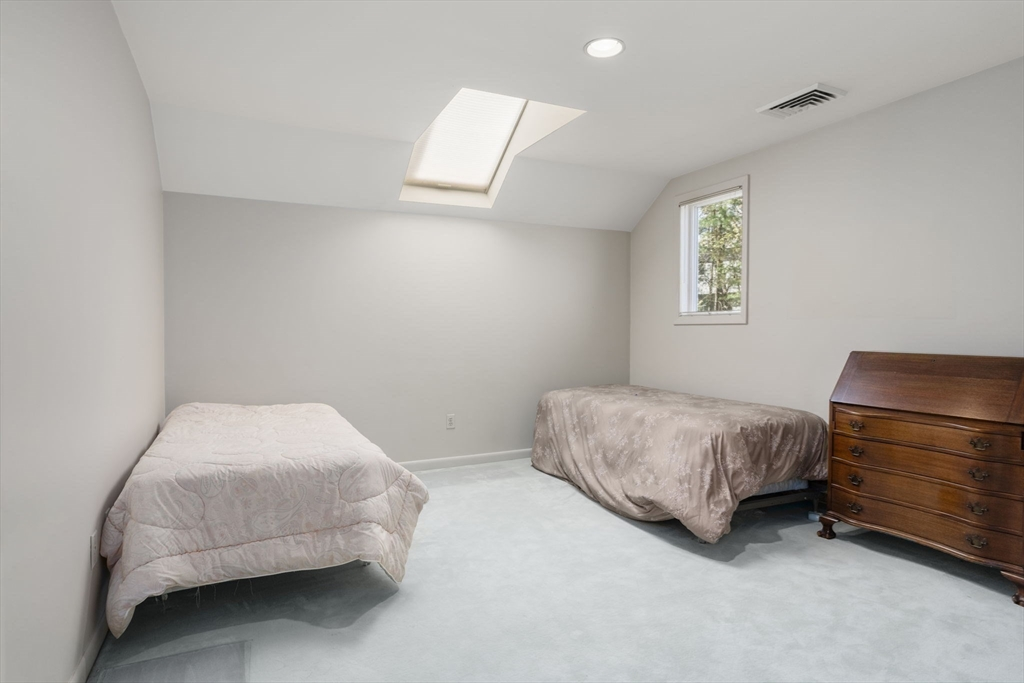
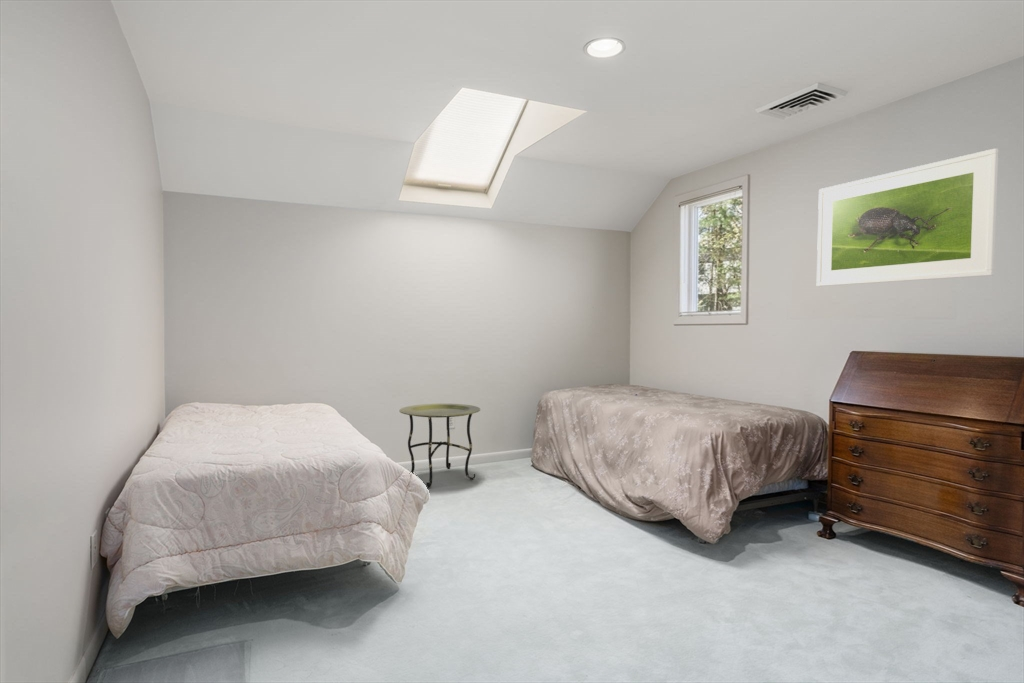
+ side table (440, 443)
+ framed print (895, 226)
